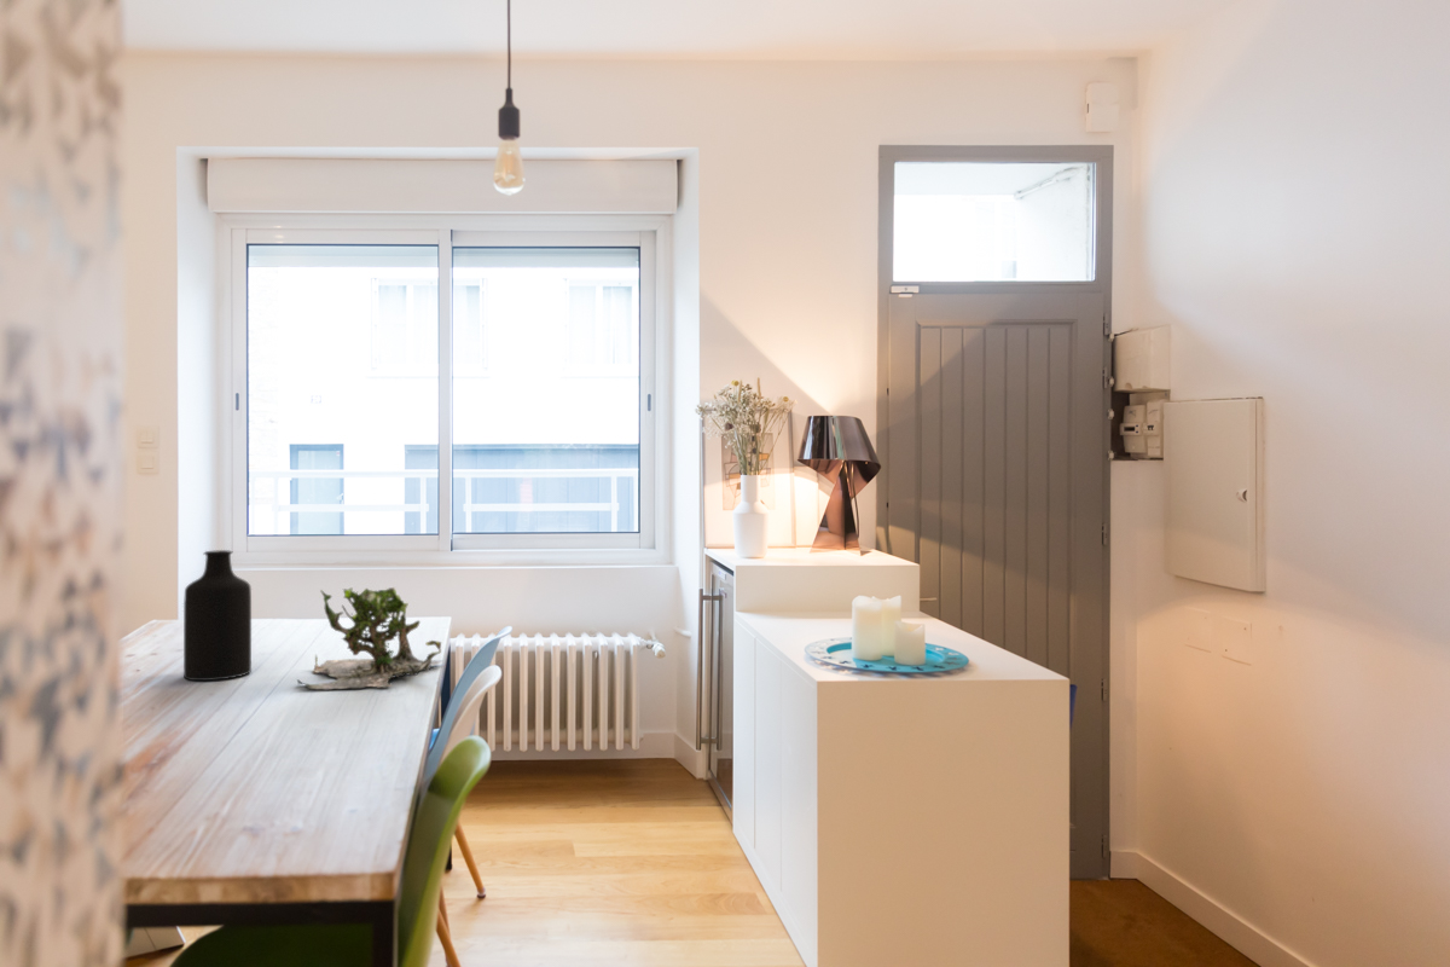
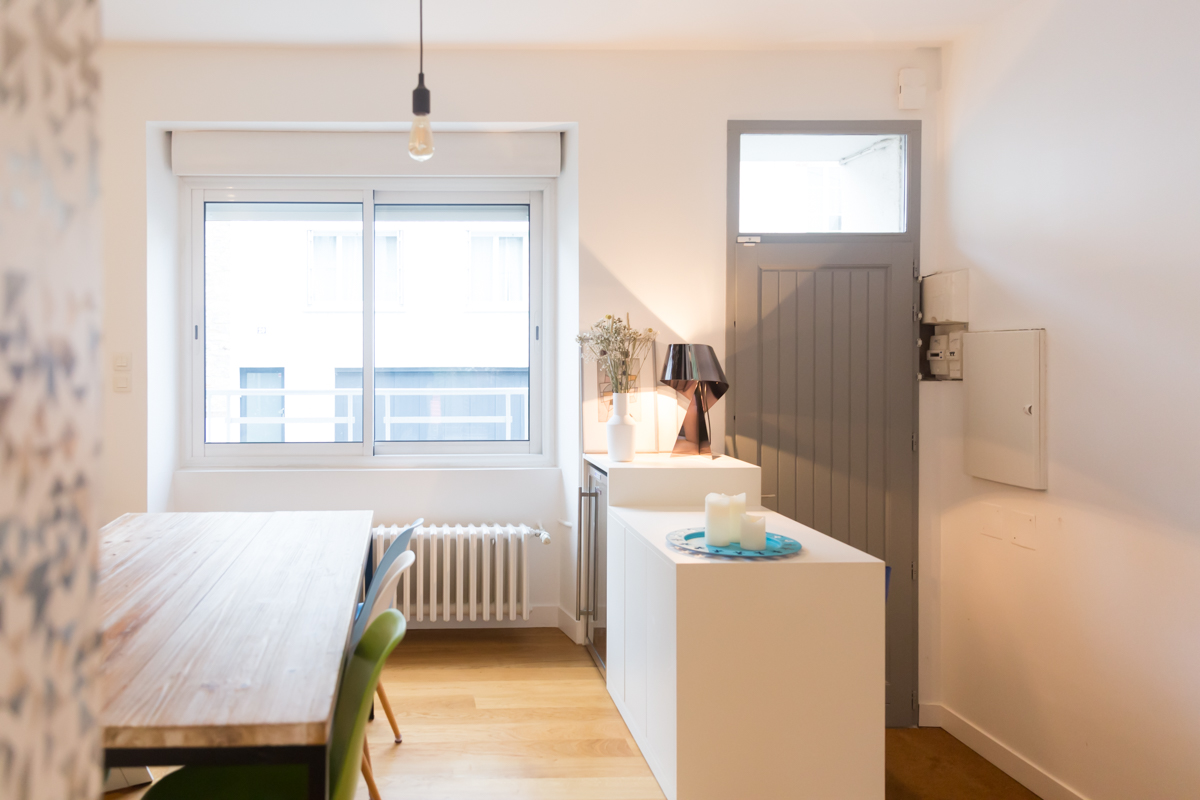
- plant (378, 631)
- bottle (218, 612)
